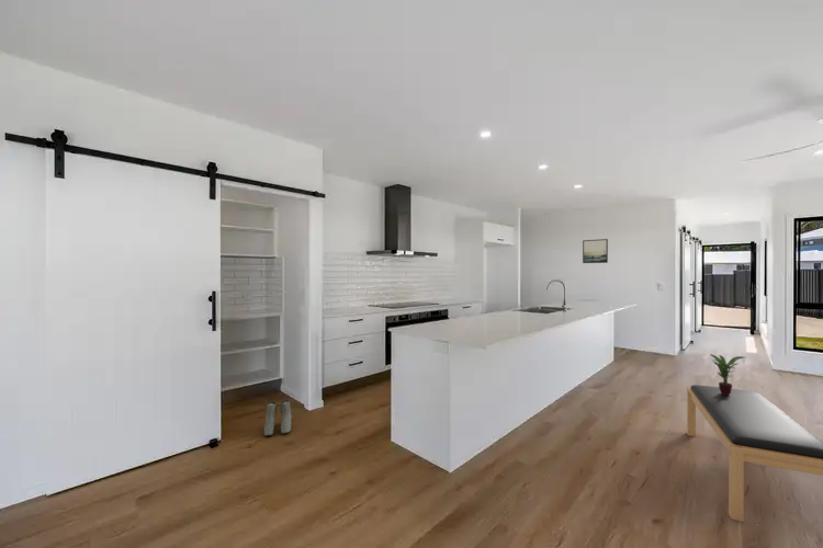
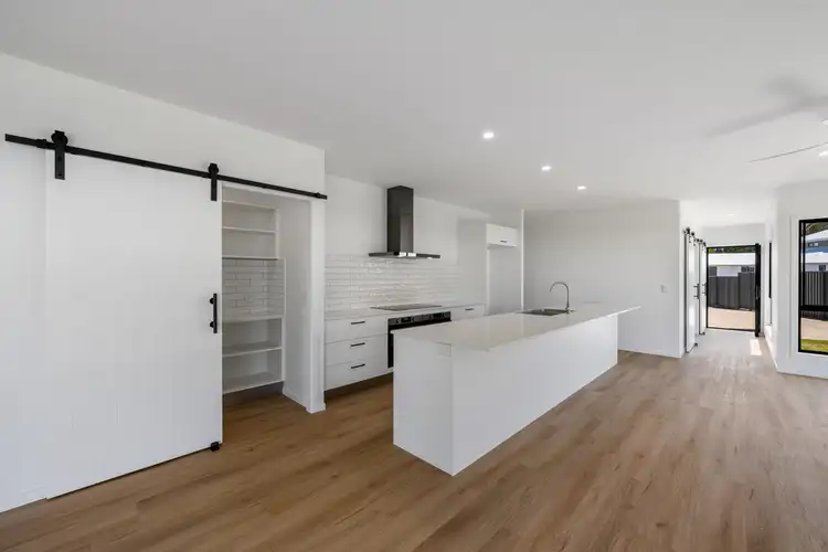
- potted plant (729, 375)
- boots (281, 416)
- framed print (595, 251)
- bench (747, 442)
